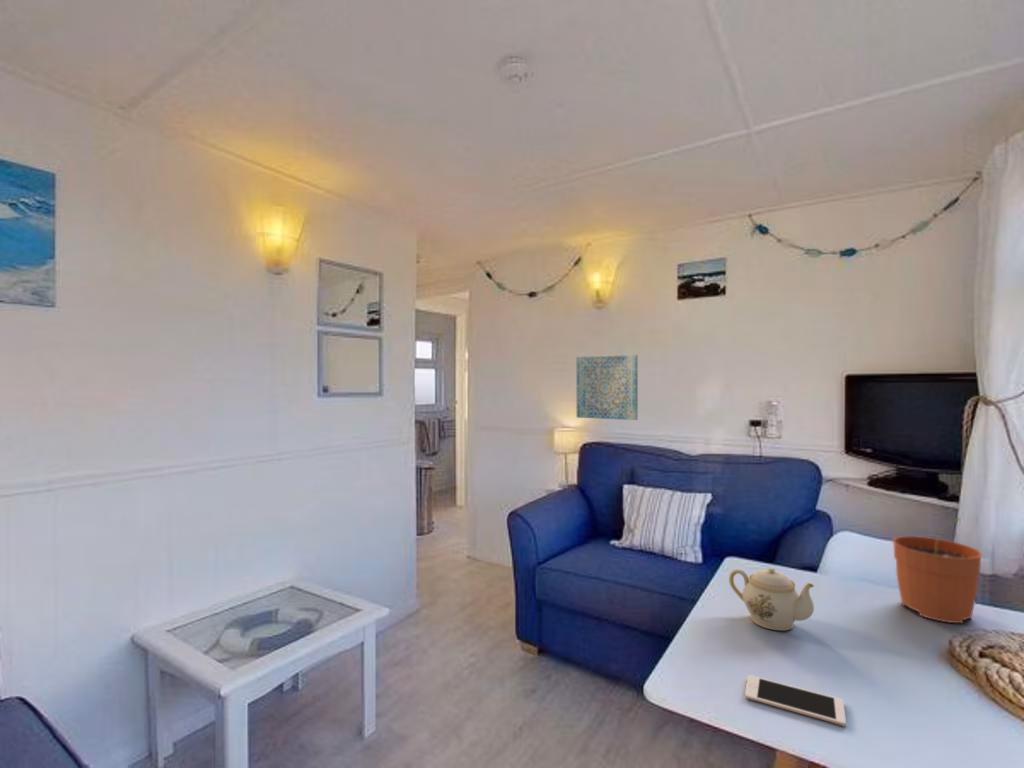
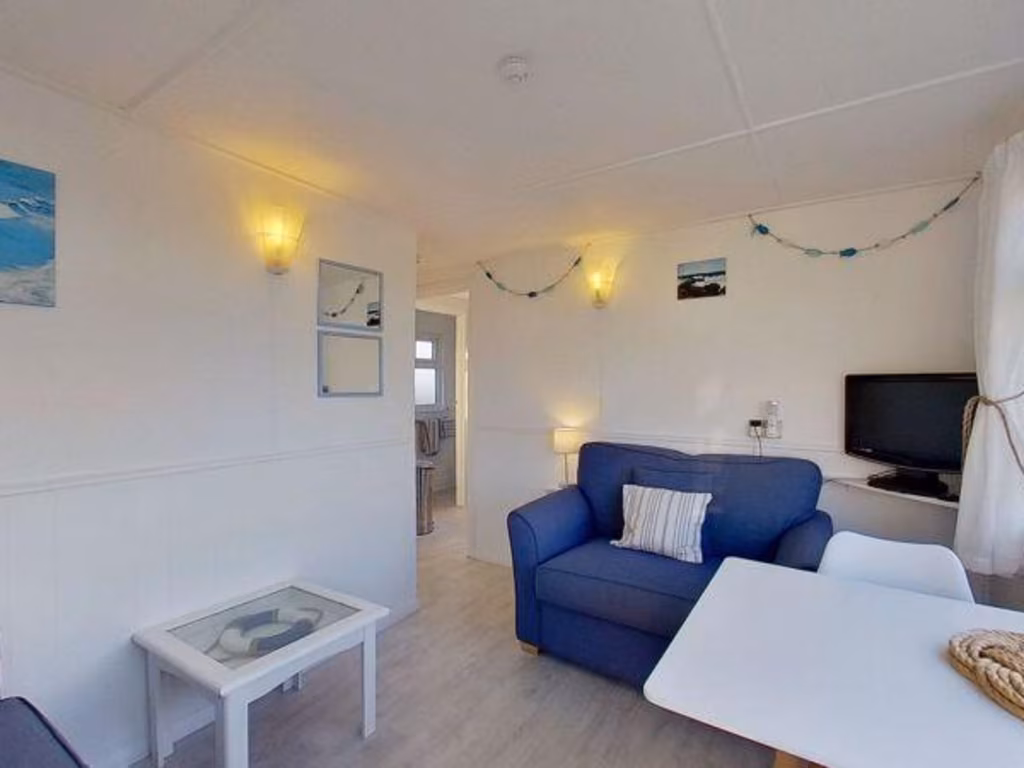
- teapot (769, 594)
- cell phone (793, 698)
- plant pot (935, 562)
- wall art (606, 387)
